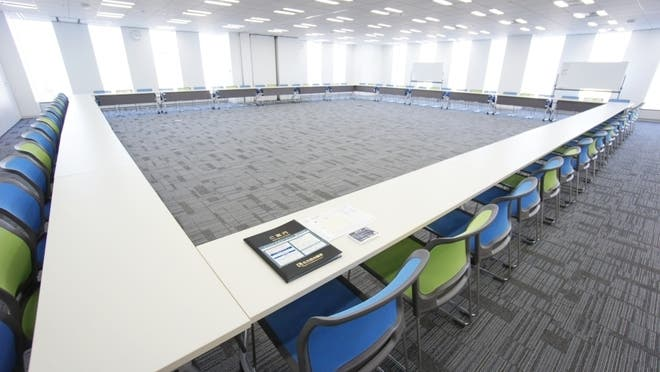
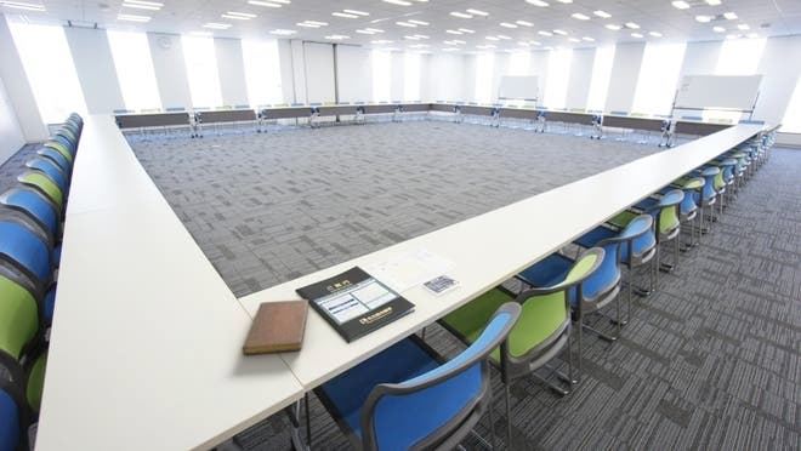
+ notebook (278, 324)
